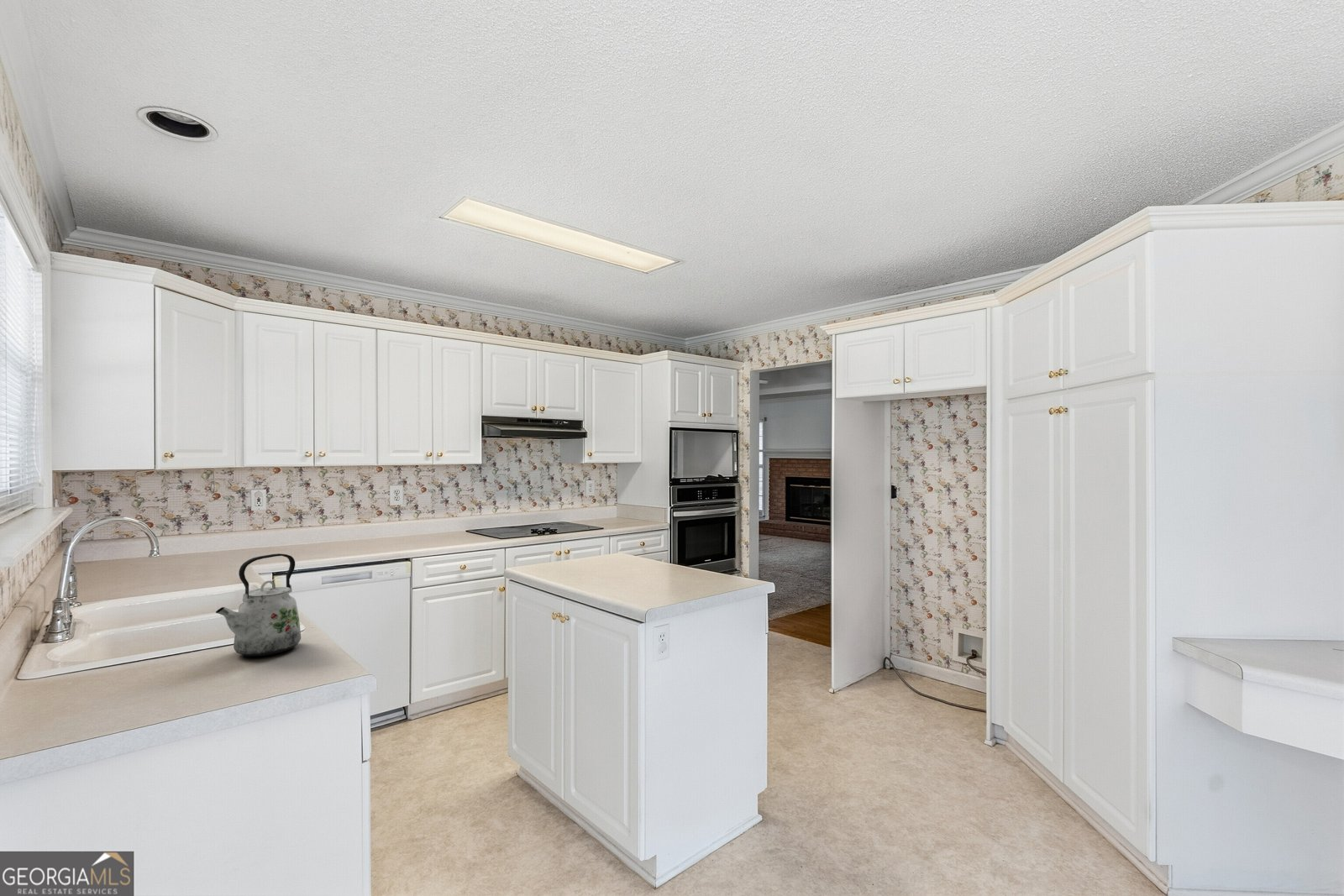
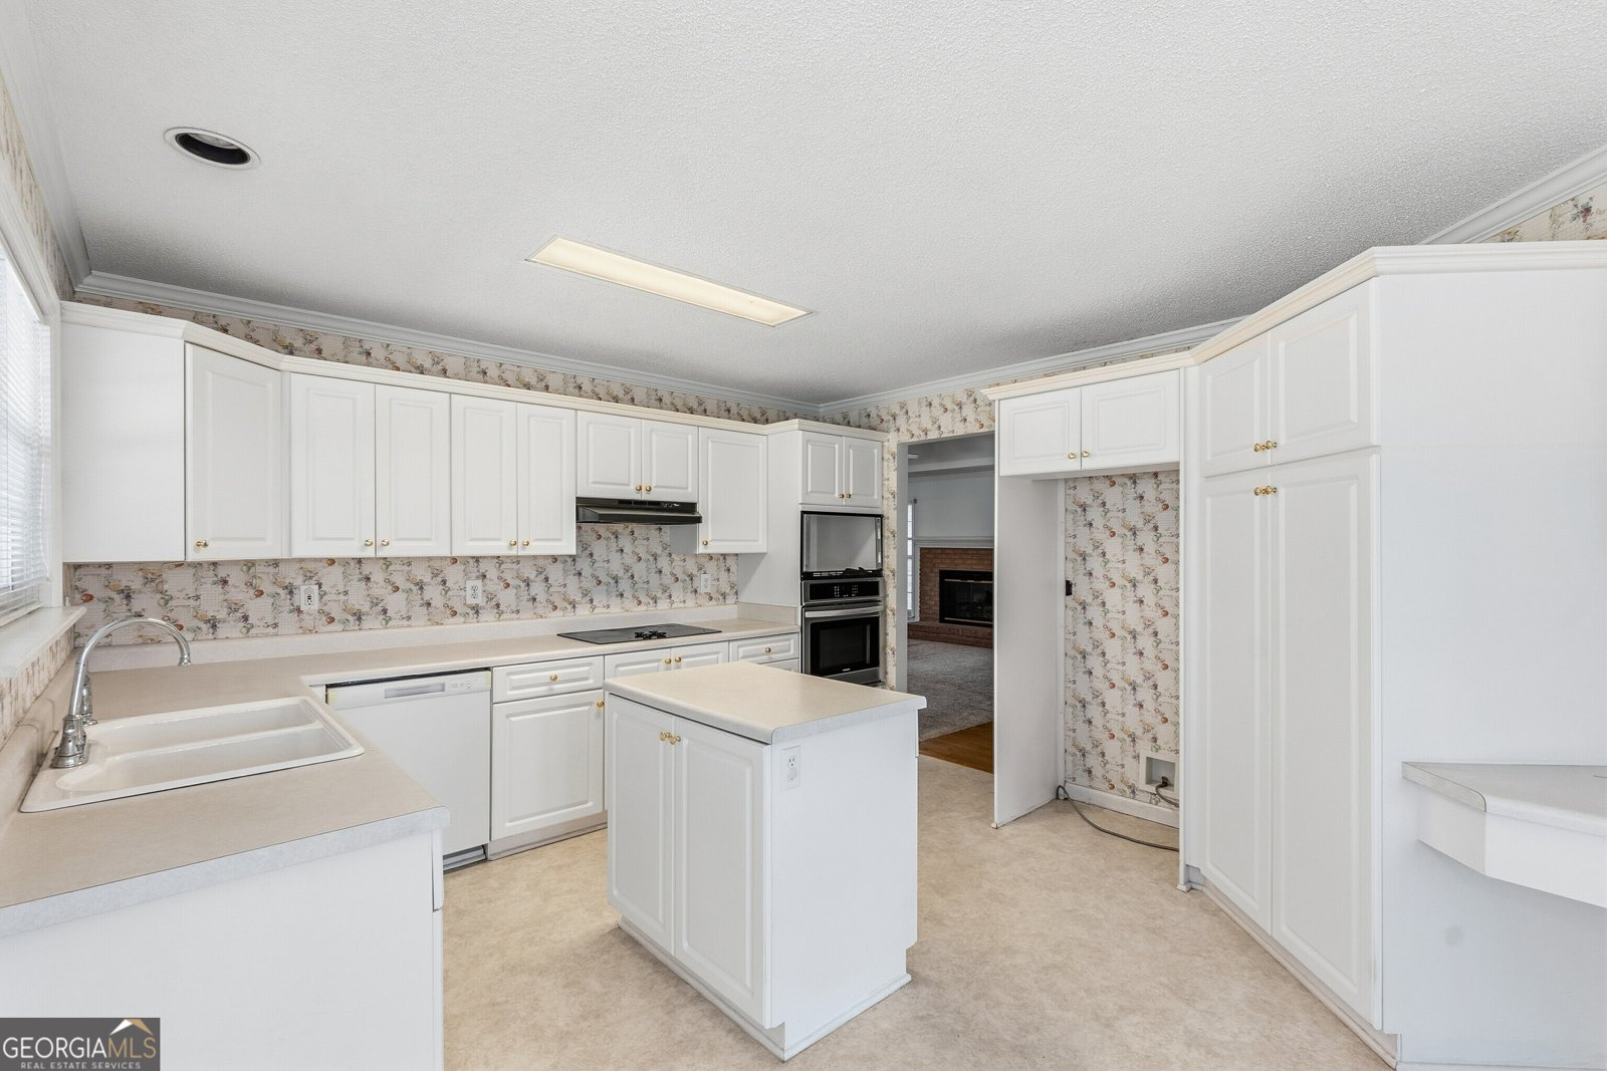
- kettle (257, 605)
